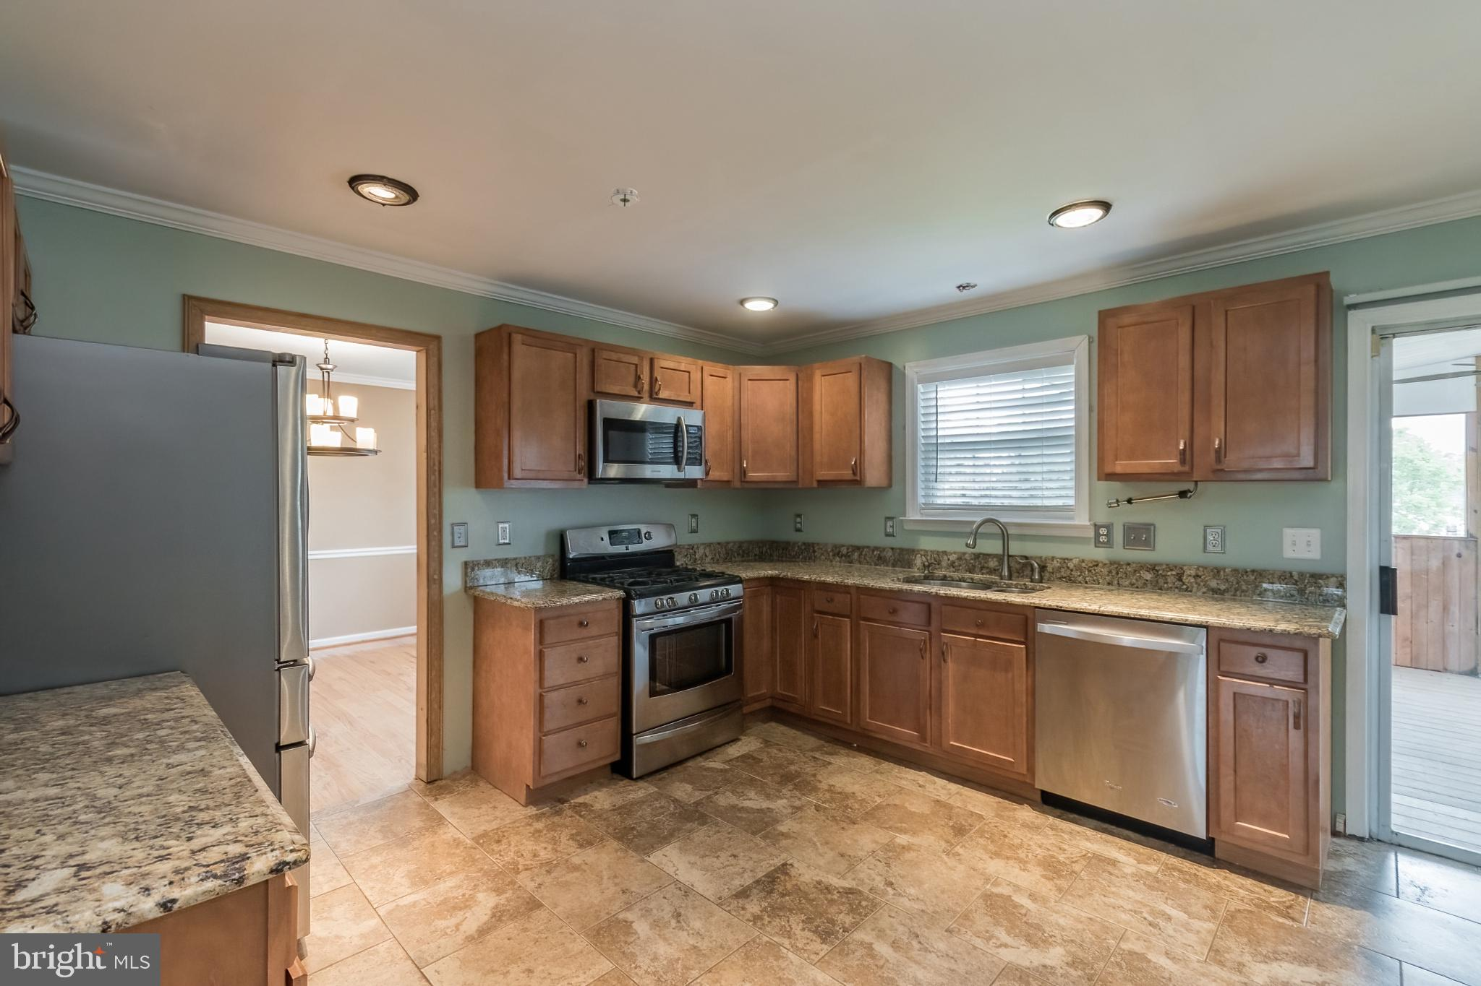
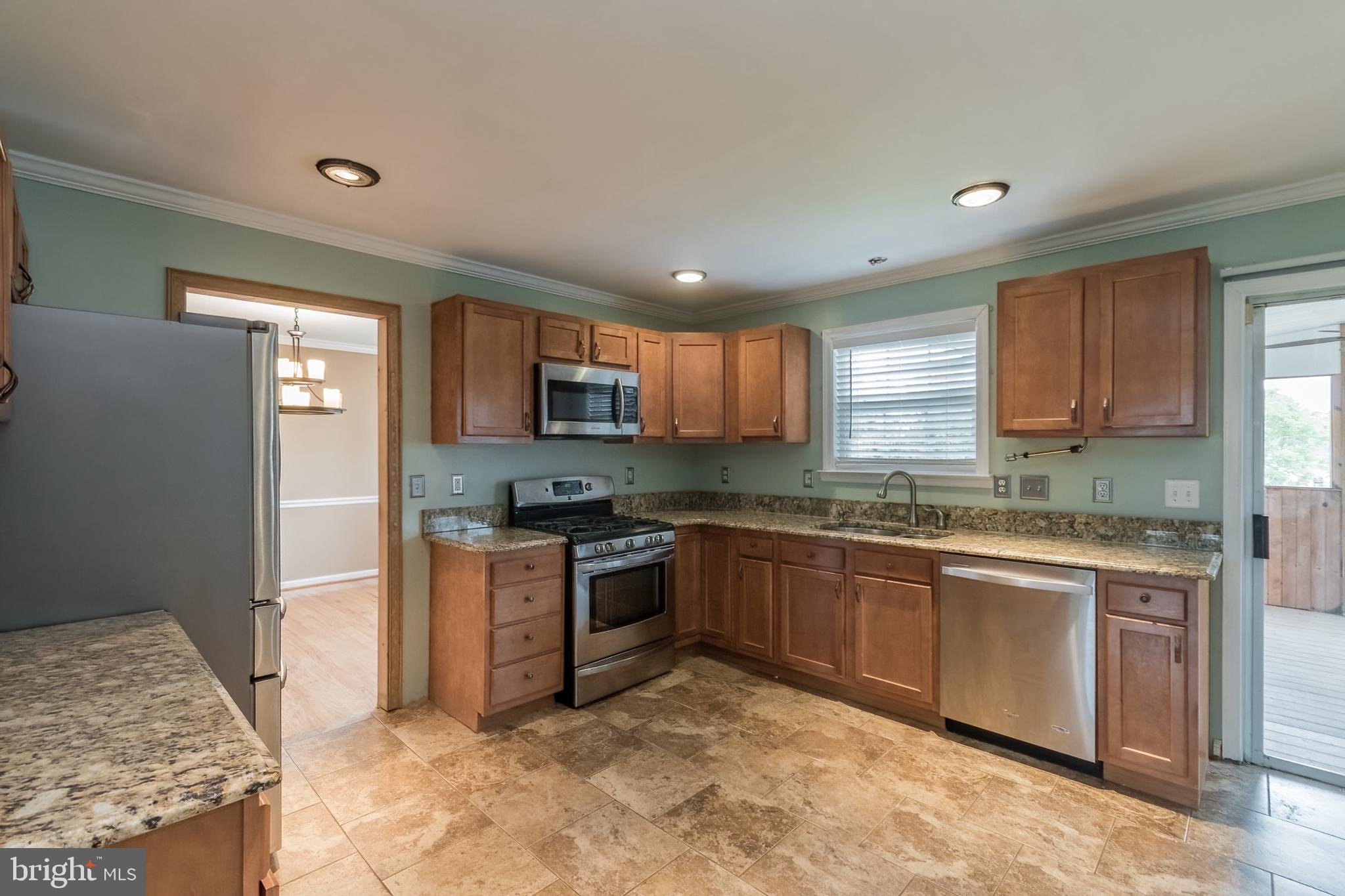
- smoke detector (623, 197)
